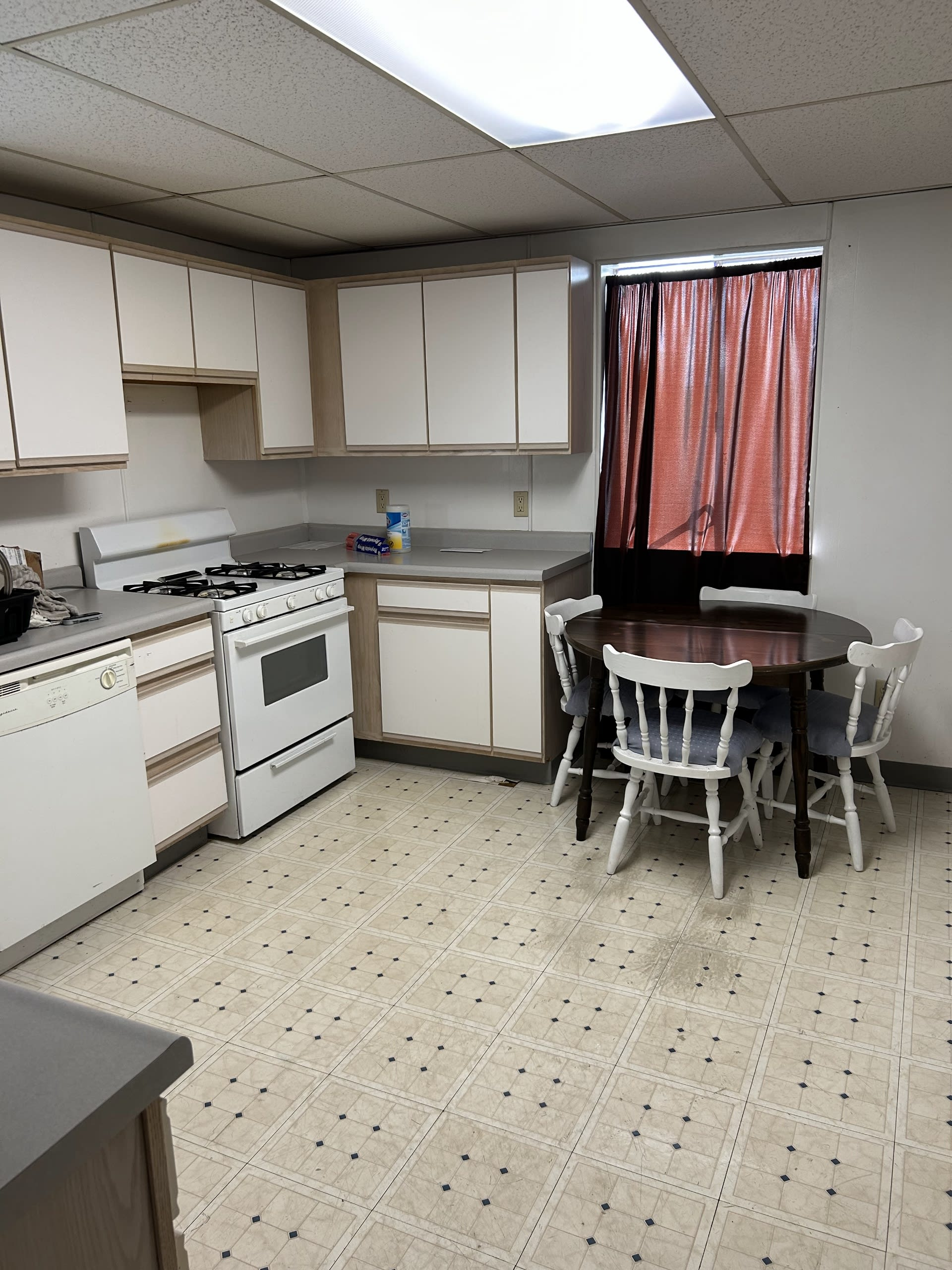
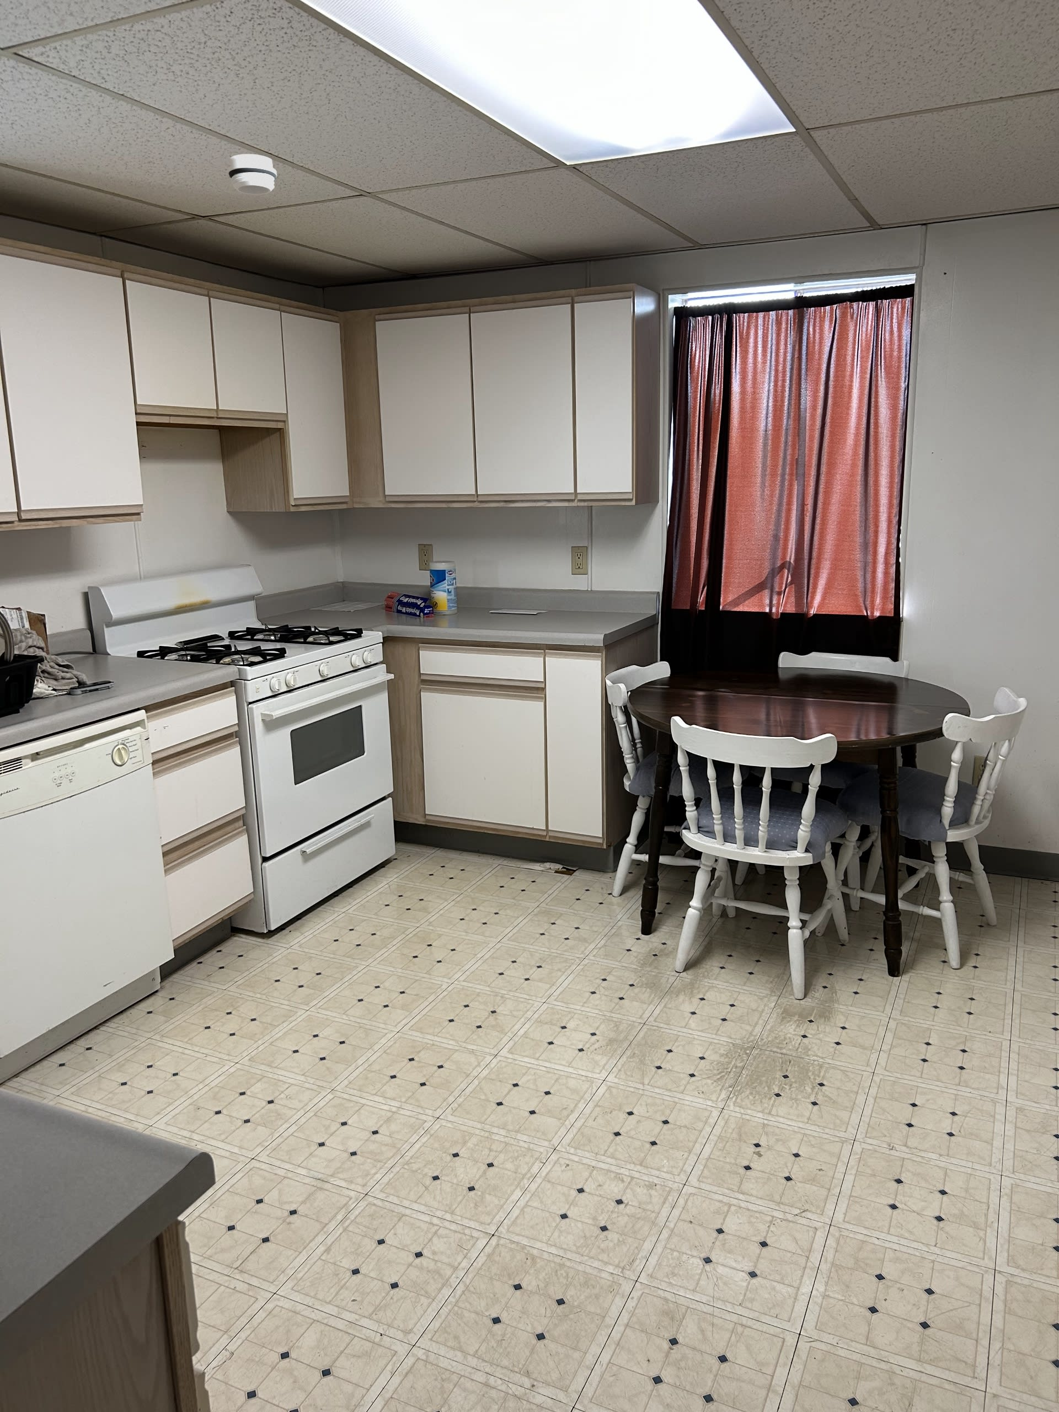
+ smoke detector (253, 175)
